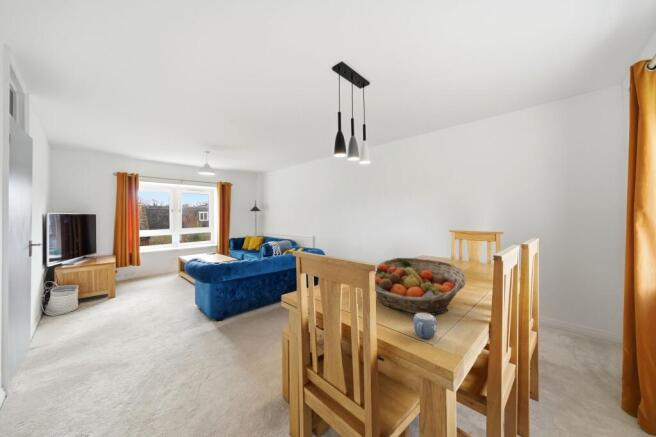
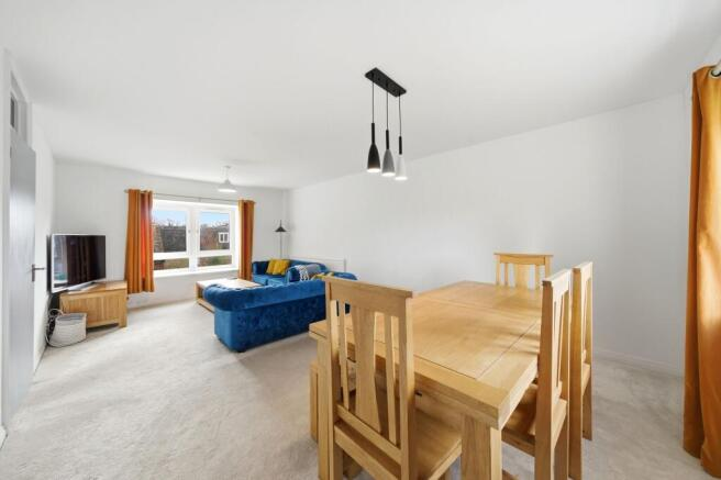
- fruit basket (412, 282)
- mug (423, 327)
